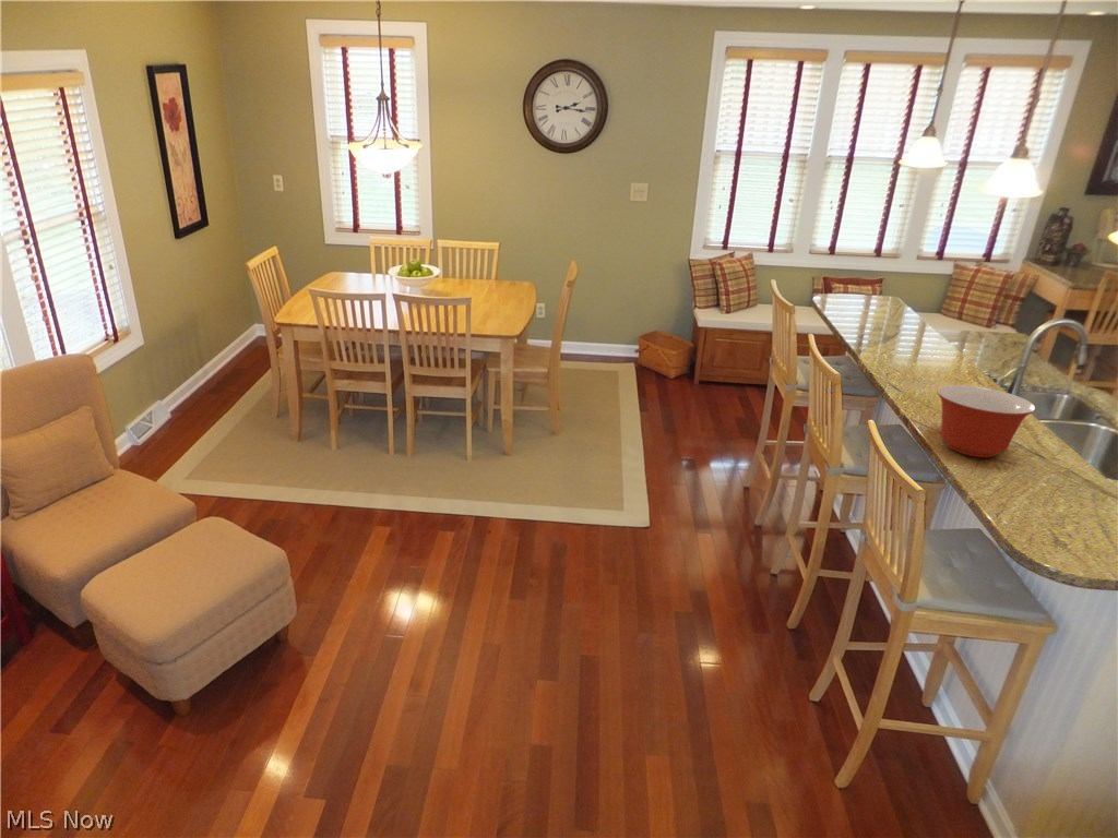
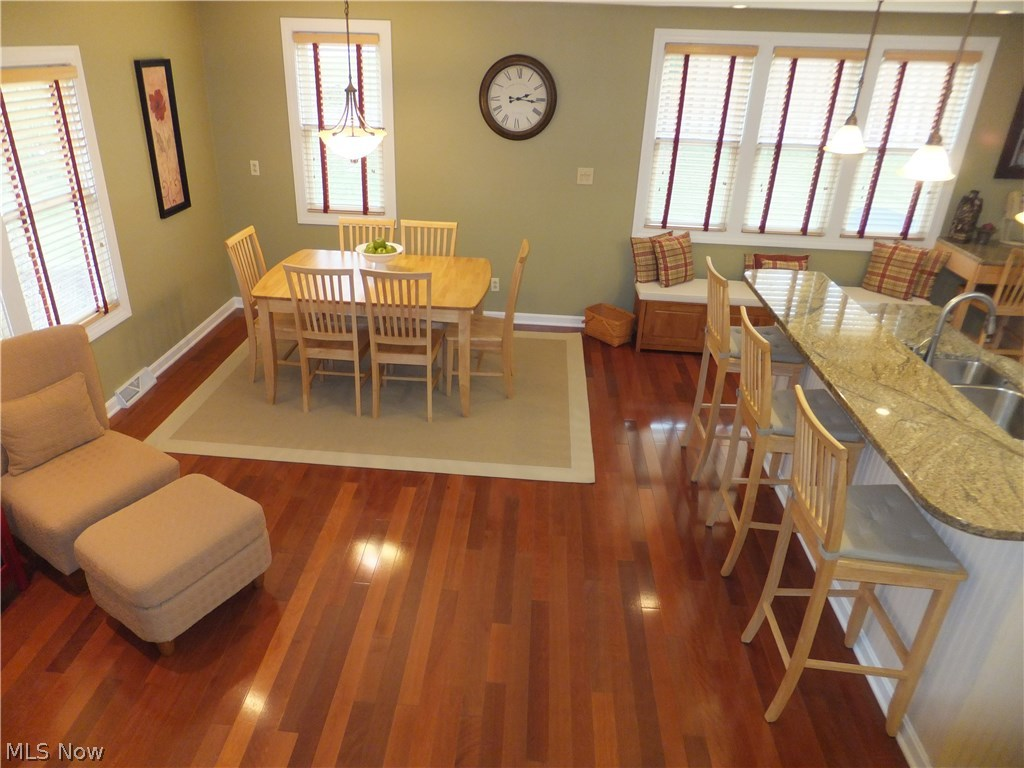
- mixing bowl (977, 423)
